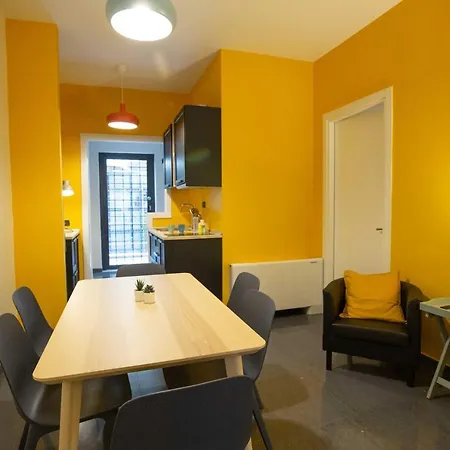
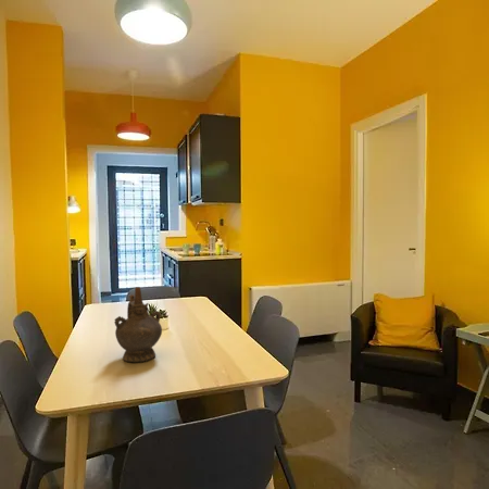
+ ceremonial vessel (137, 322)
